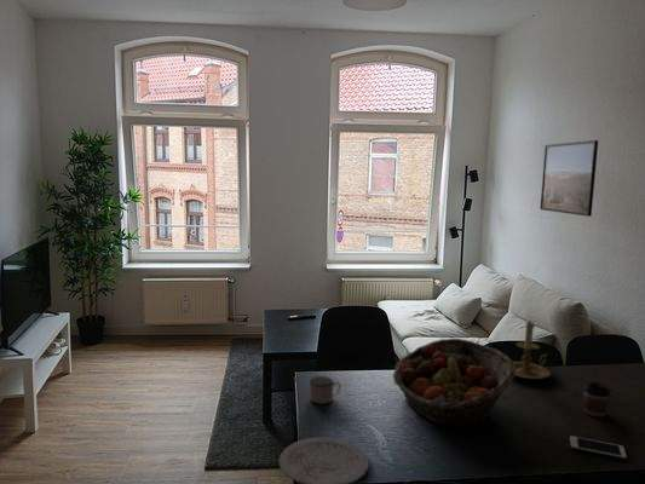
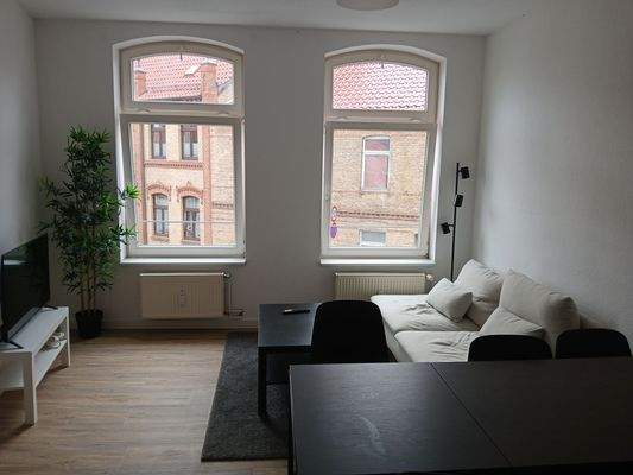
- cell phone (597, 446)
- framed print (566, 178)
- candle holder (528, 347)
- mug (324, 390)
- coffee cup (595, 397)
- plate (323, 461)
- fruit basket (450, 379)
